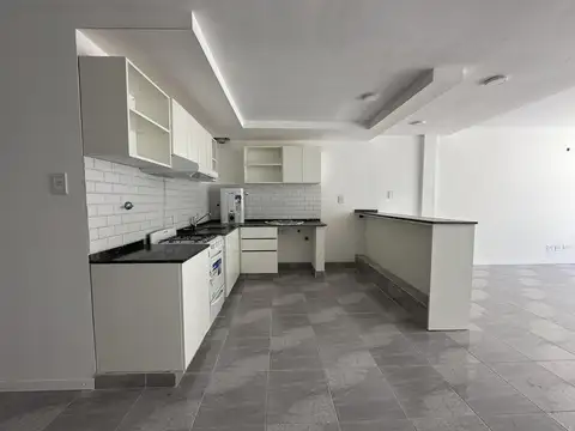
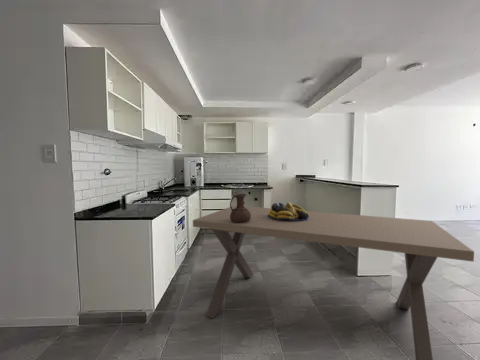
+ fruit bowl (287, 209)
+ dining table (311, 241)
+ ceramic pitcher (239, 207)
